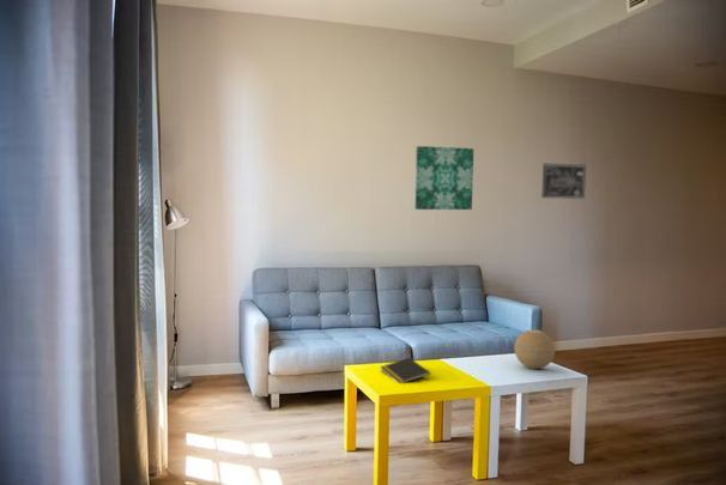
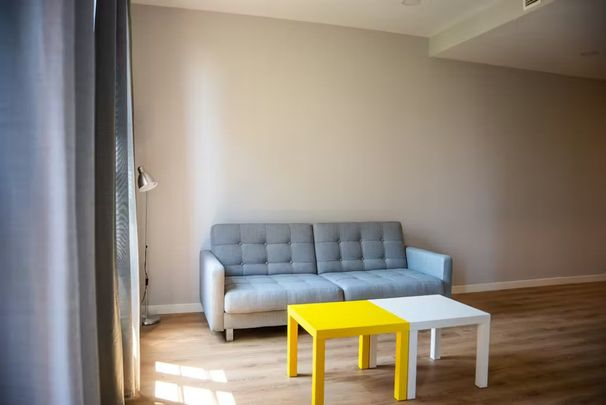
- notepad (404, 370)
- wall art (563, 181)
- decorative orb (534, 348)
- wall art (444, 178)
